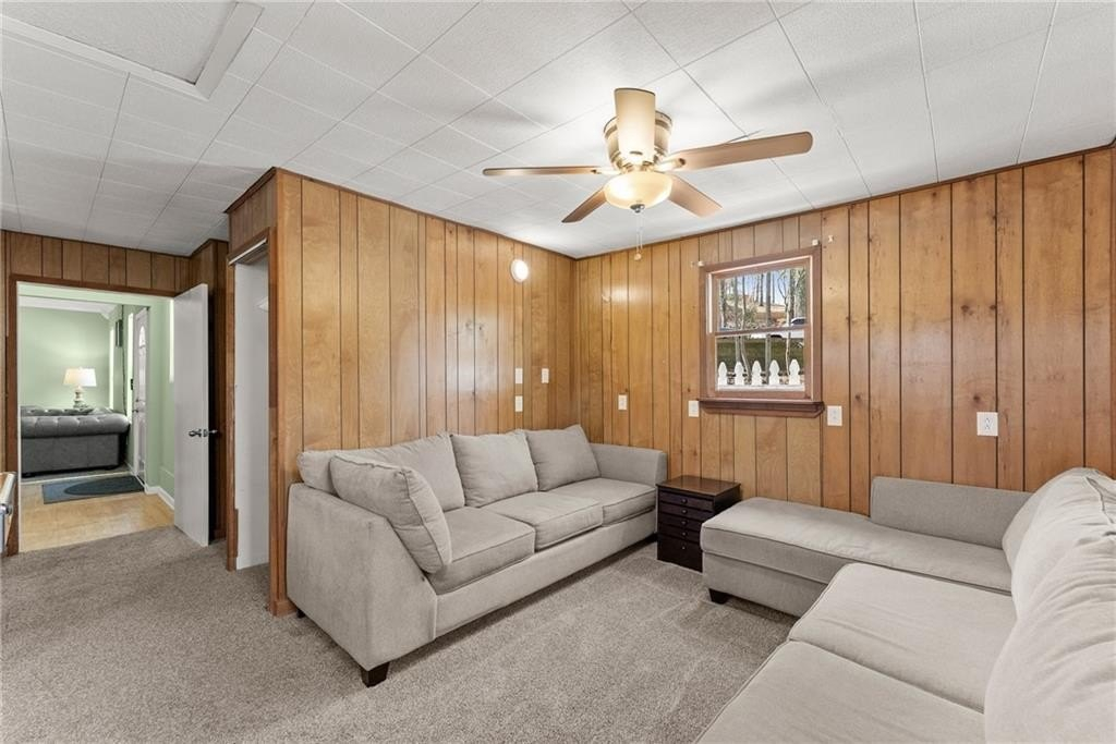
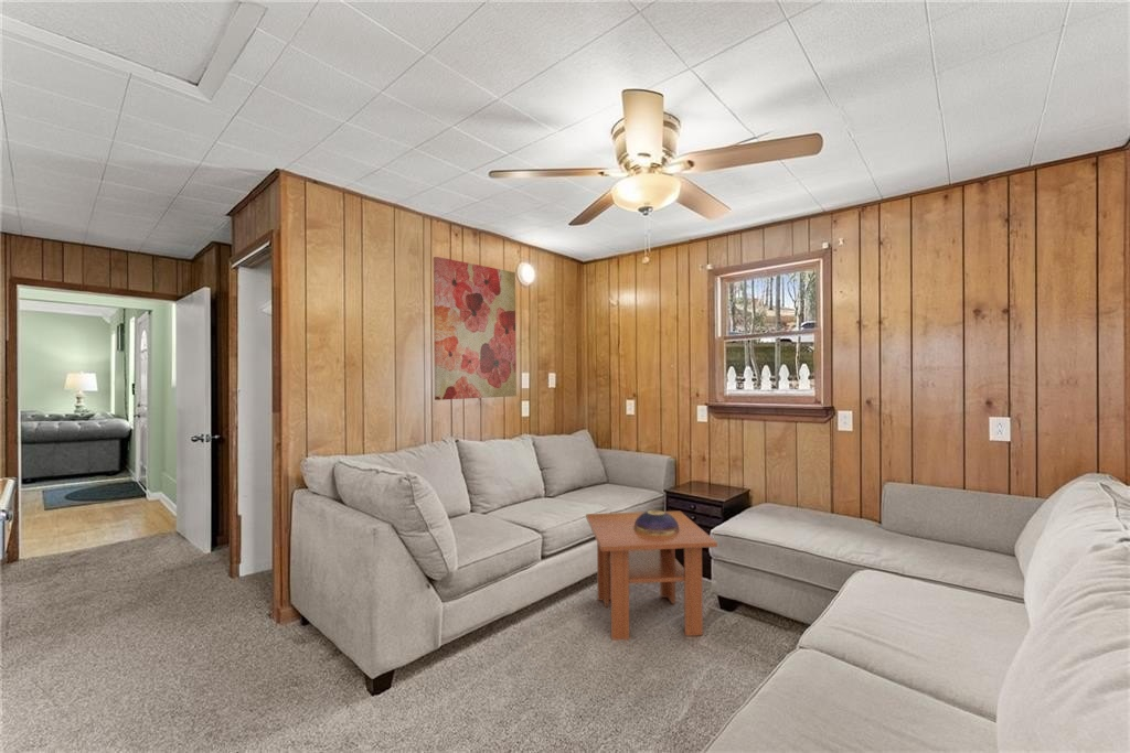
+ decorative bowl (655, 519)
+ coffee table (646, 571)
+ wall art (478, 331)
